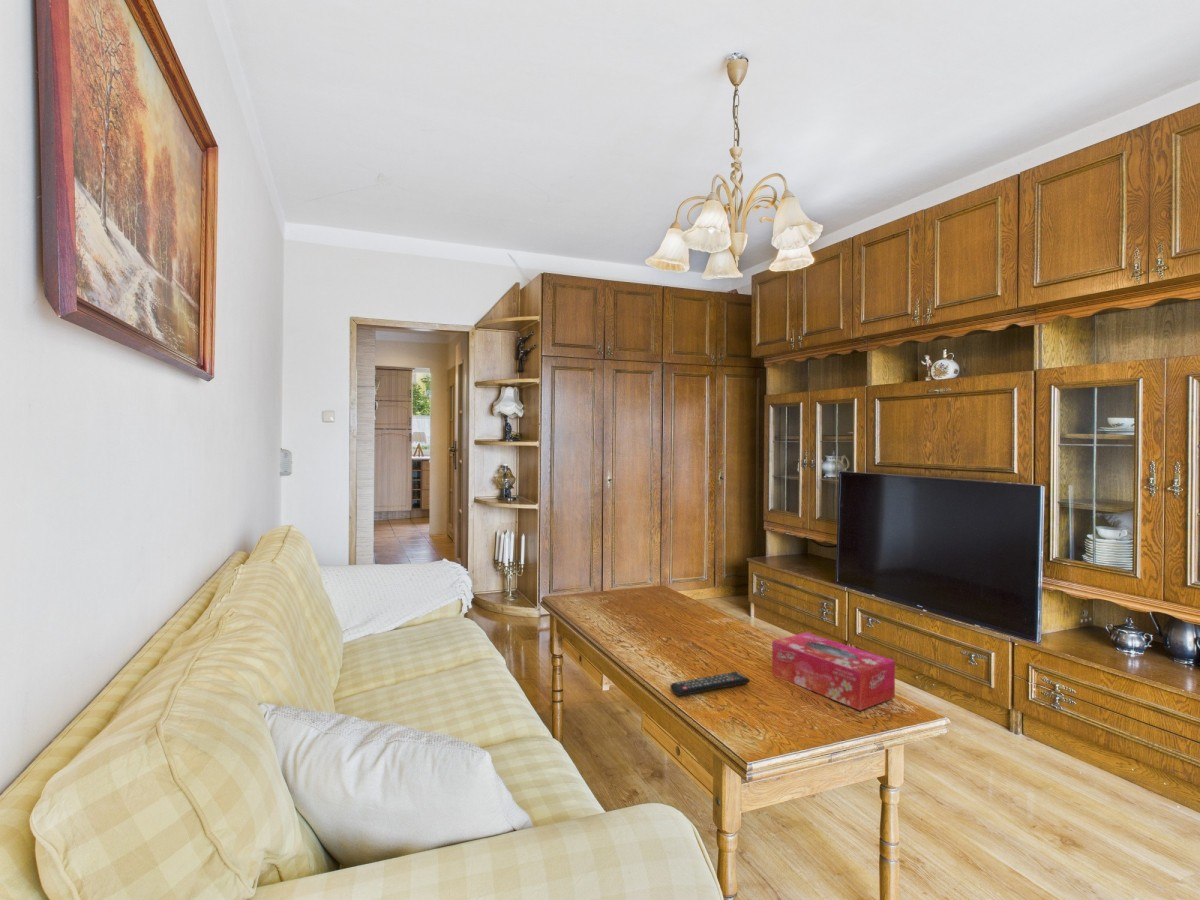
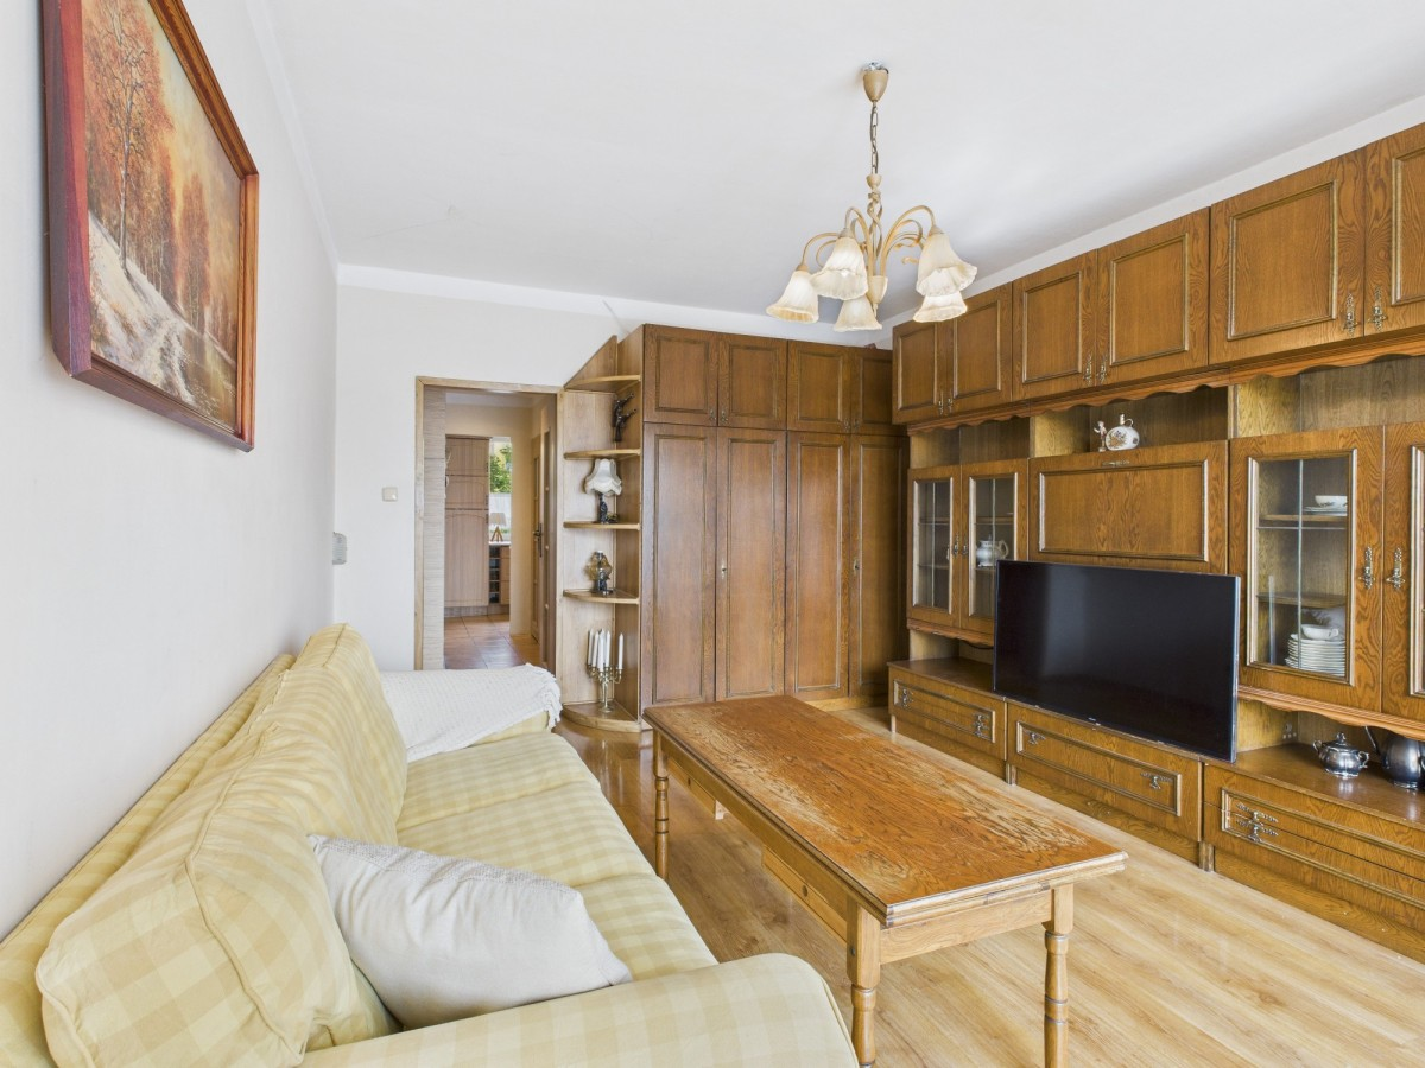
- remote control (710, 684)
- tissue box (830, 667)
